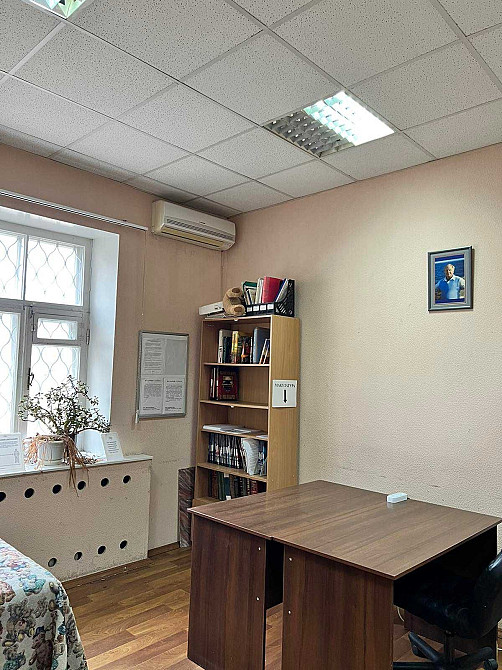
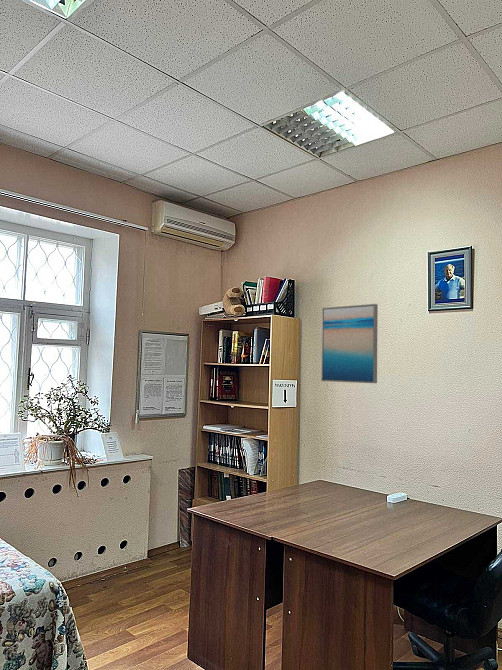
+ wall art (348, 344)
